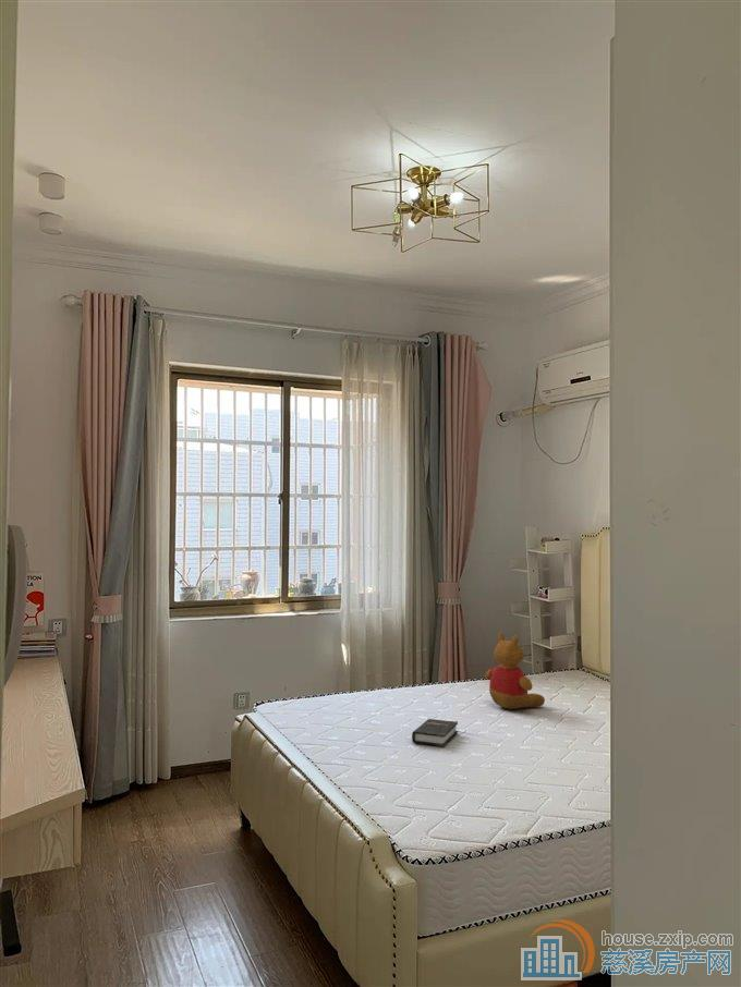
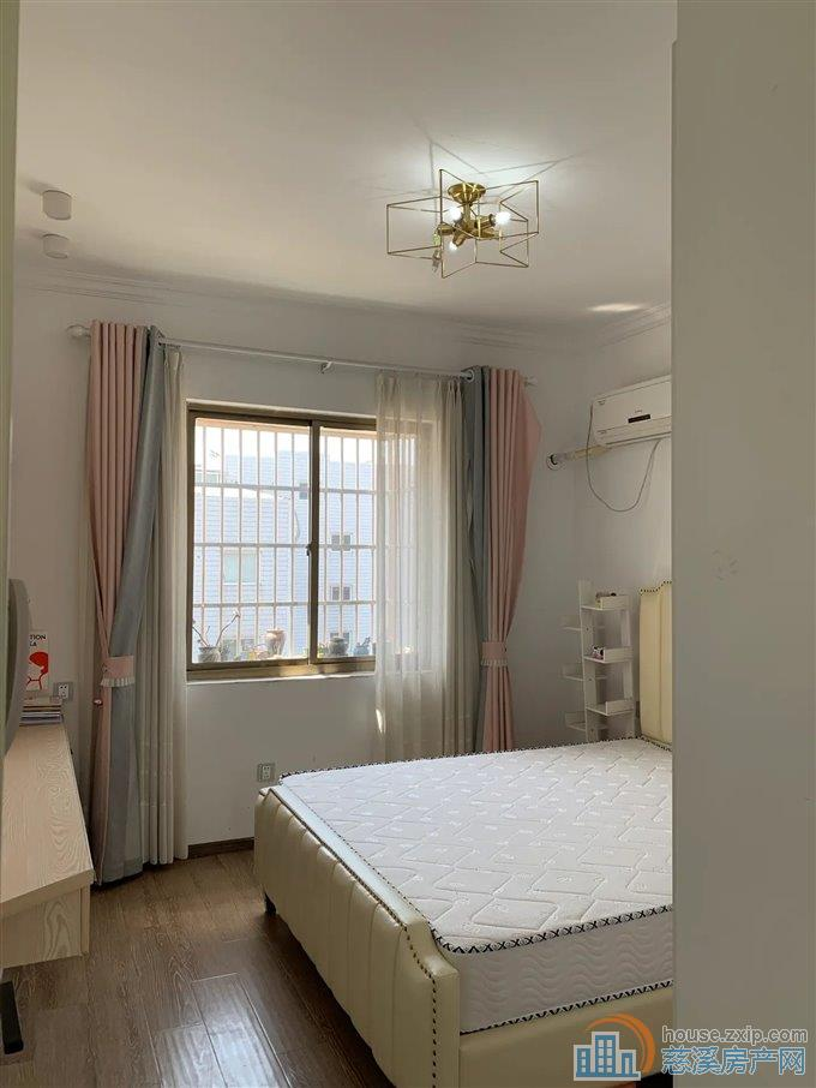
- teddy bear (515, 669)
- hardback book (435, 731)
